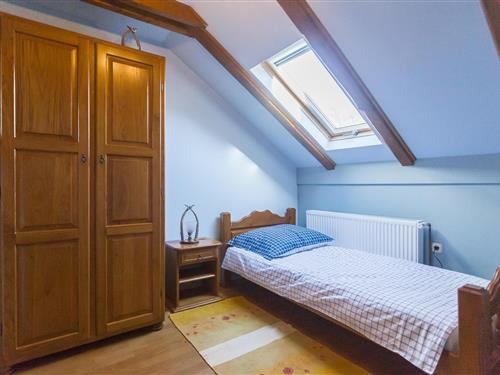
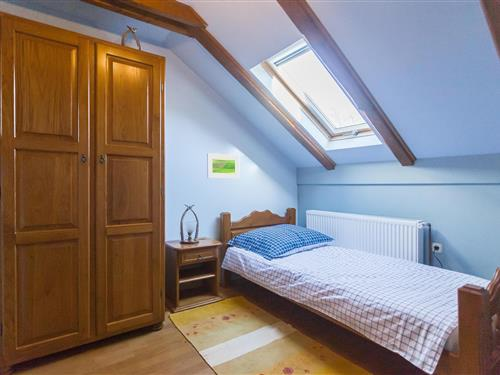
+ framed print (223, 166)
